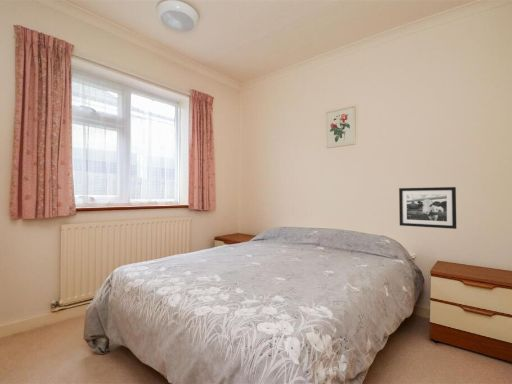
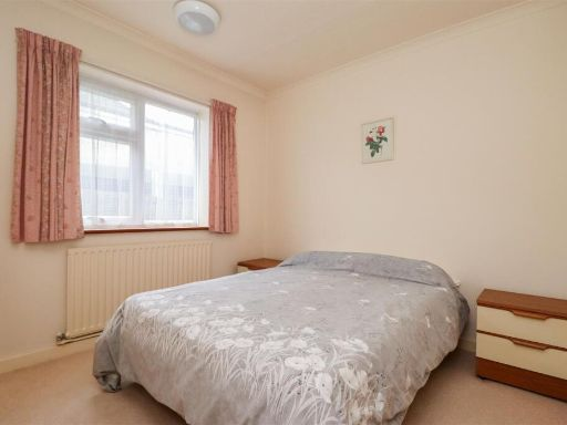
- picture frame (426, 207)
